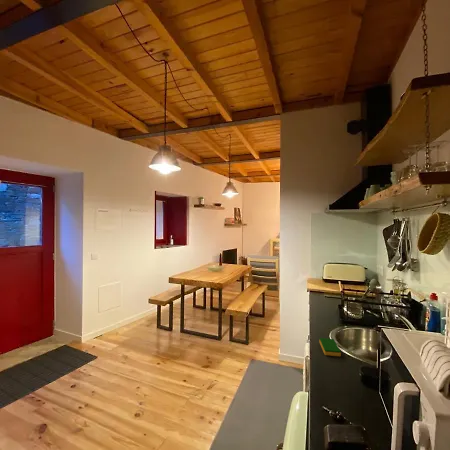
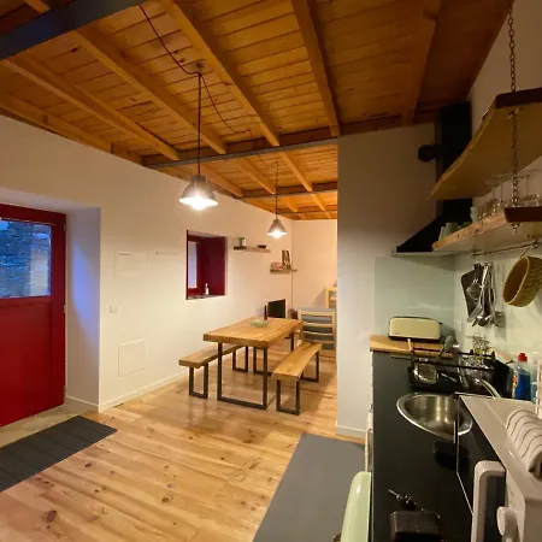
- dish sponge (329, 346)
